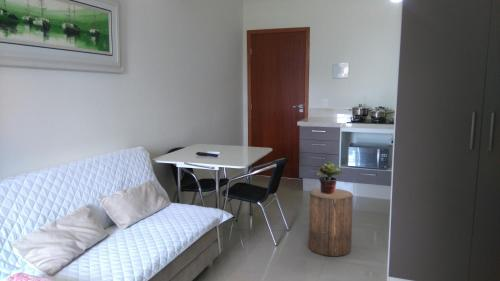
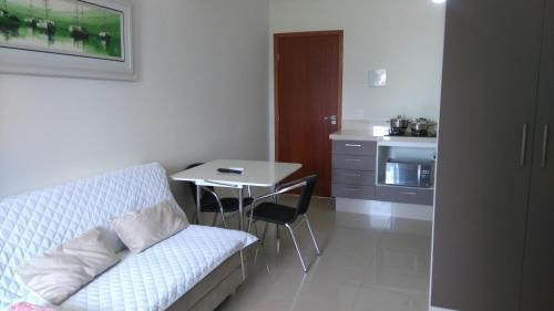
- potted plant (329, 176)
- stool (330, 220)
